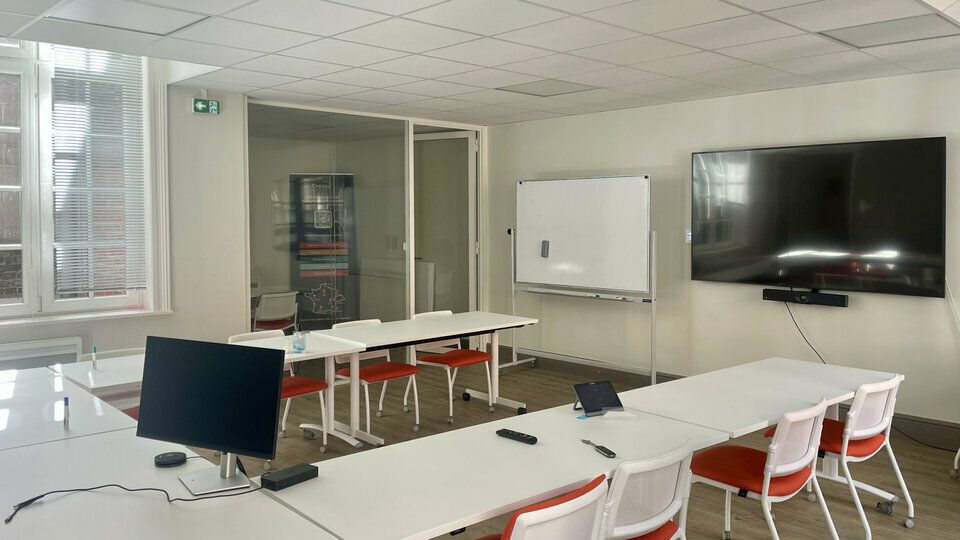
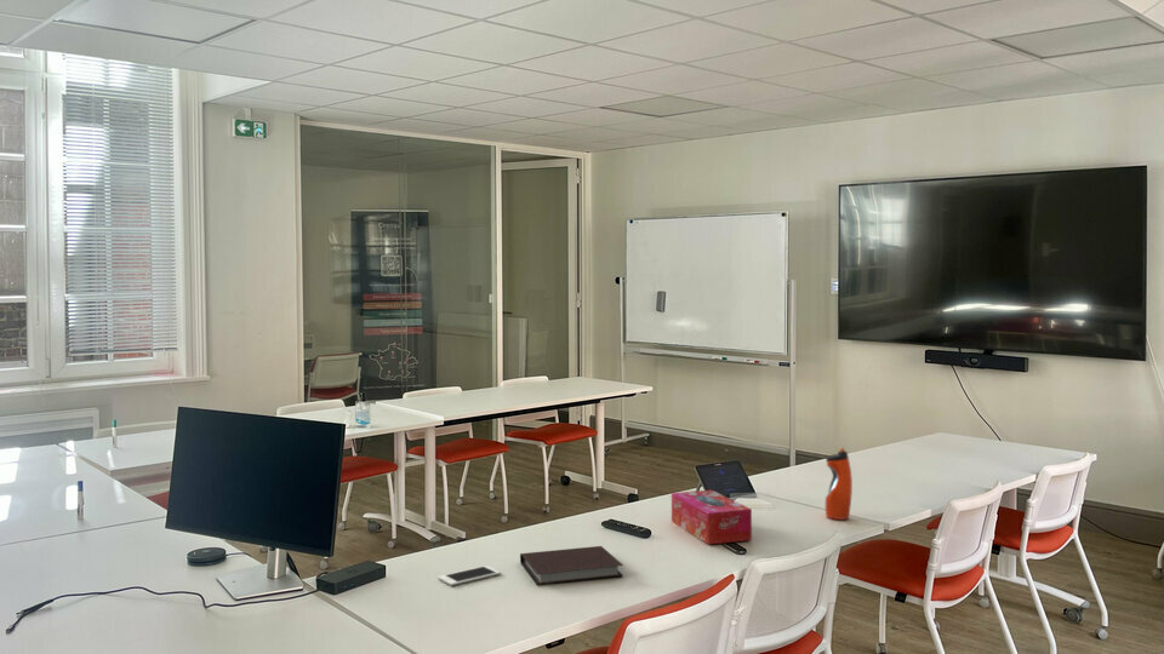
+ water bottle (838, 482)
+ cell phone (469, 574)
+ tissue box (709, 515)
+ notebook (570, 563)
